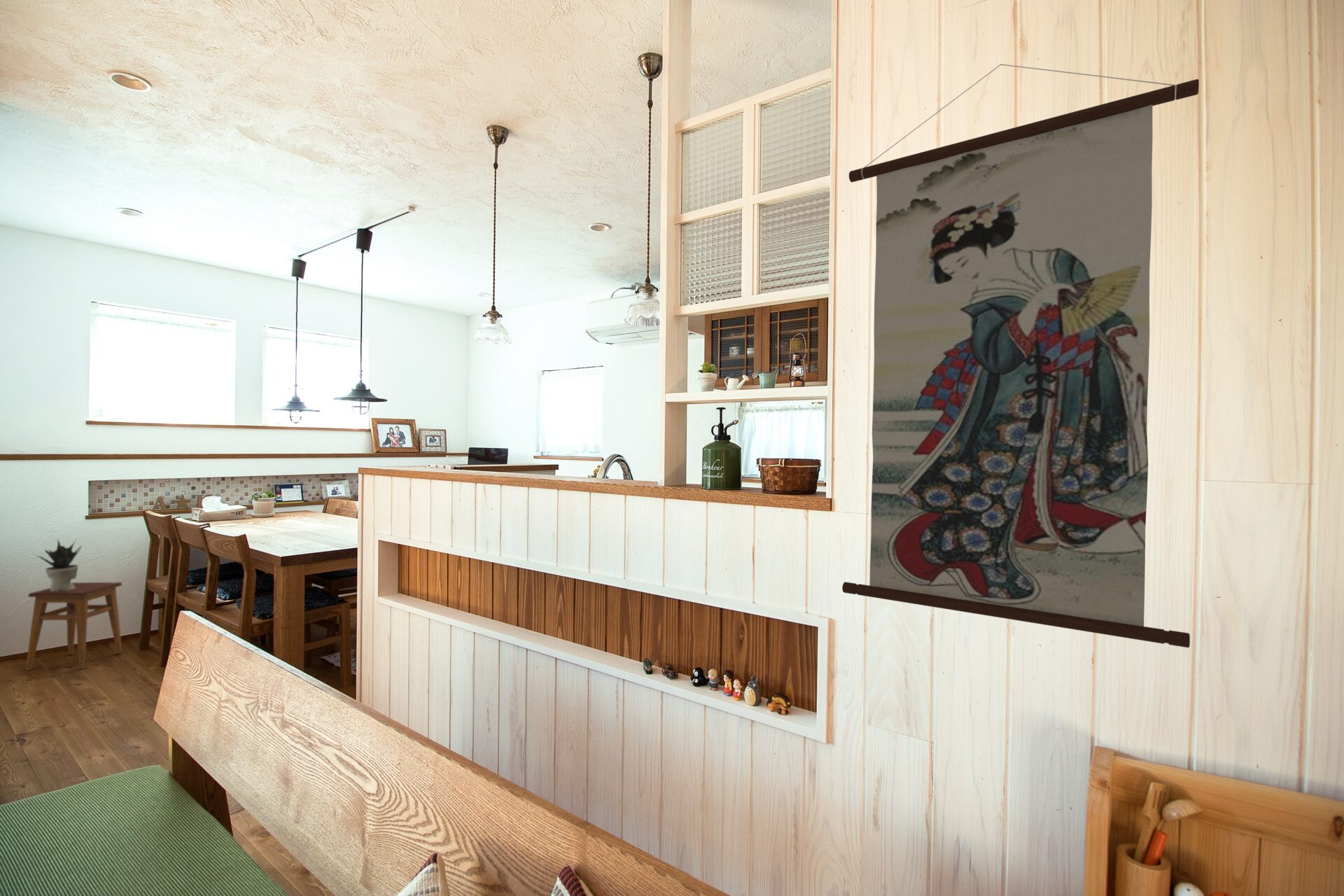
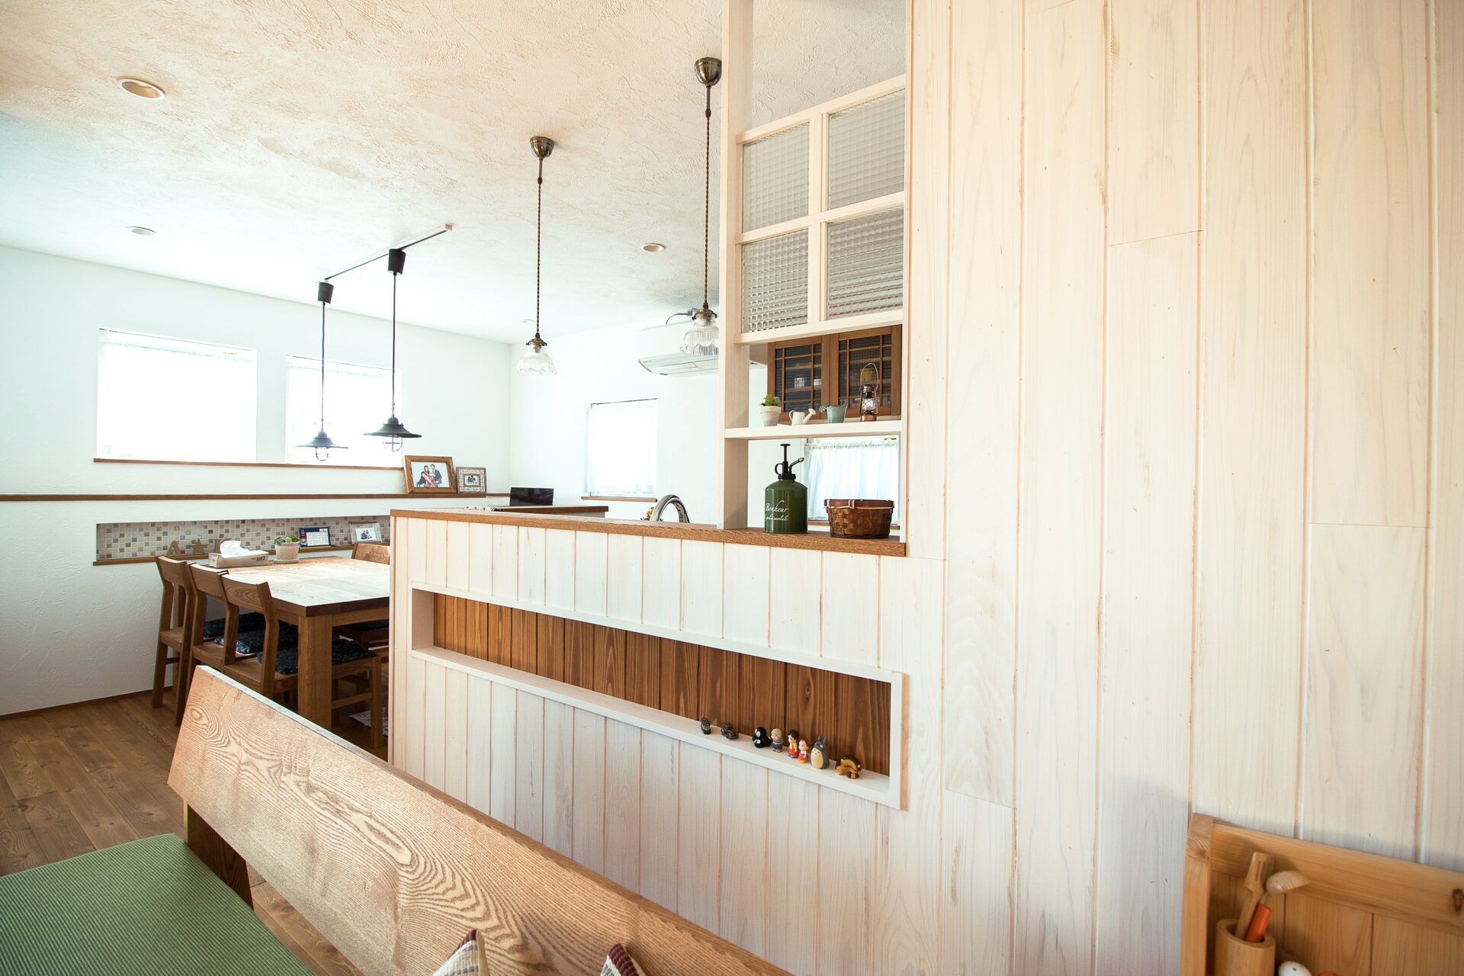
- potted plant (65, 564)
- wall scroll (995, 339)
- stool (76, 624)
